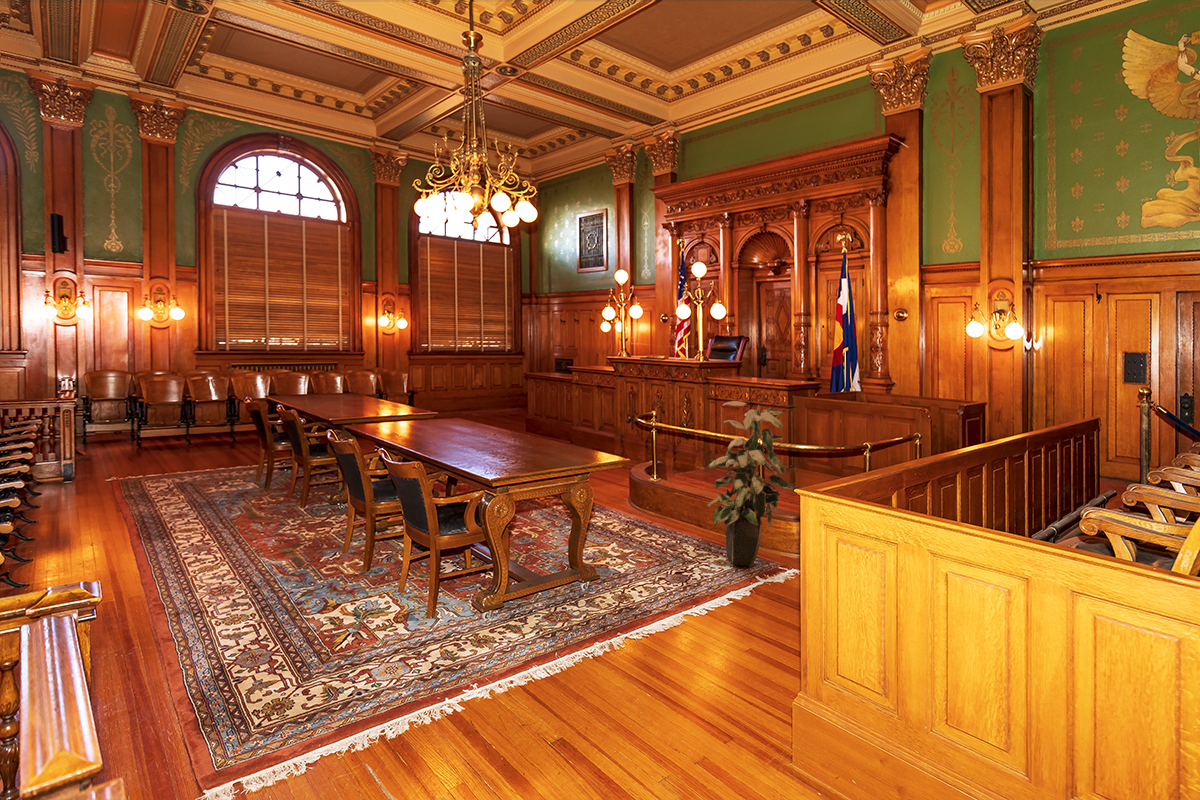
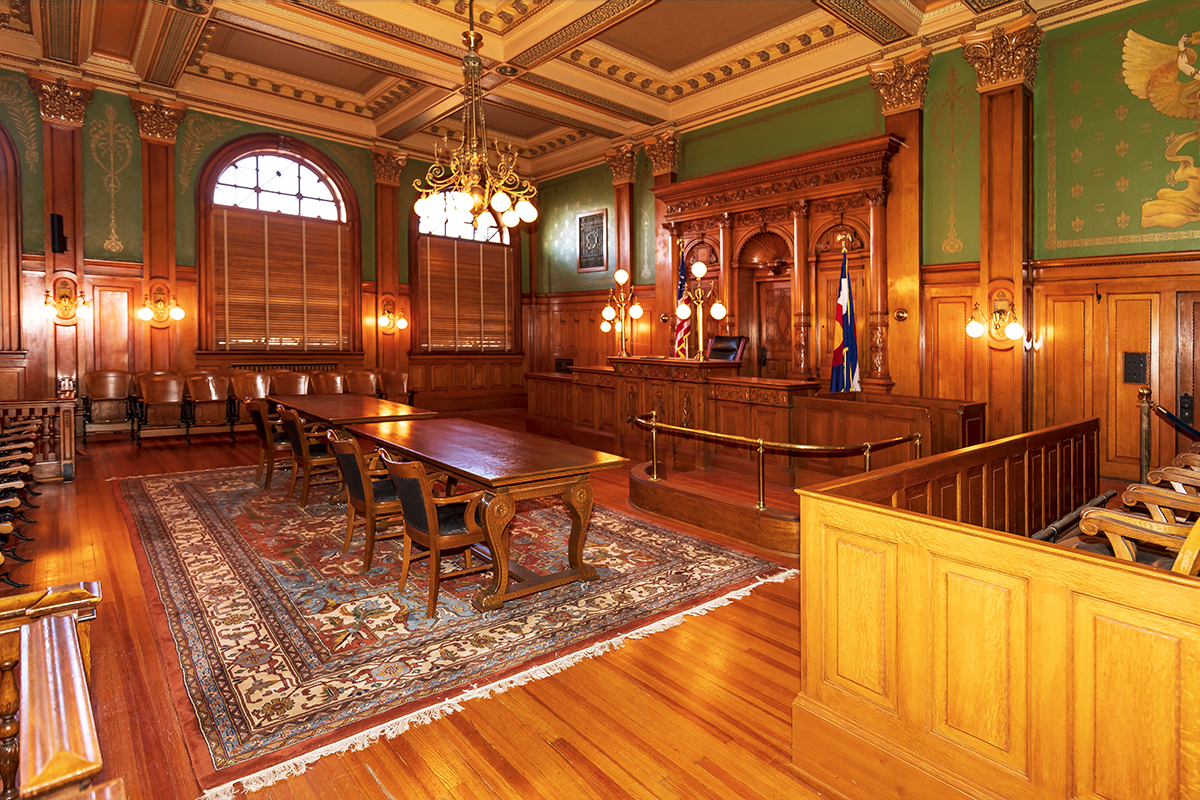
- indoor plant (745, 482)
